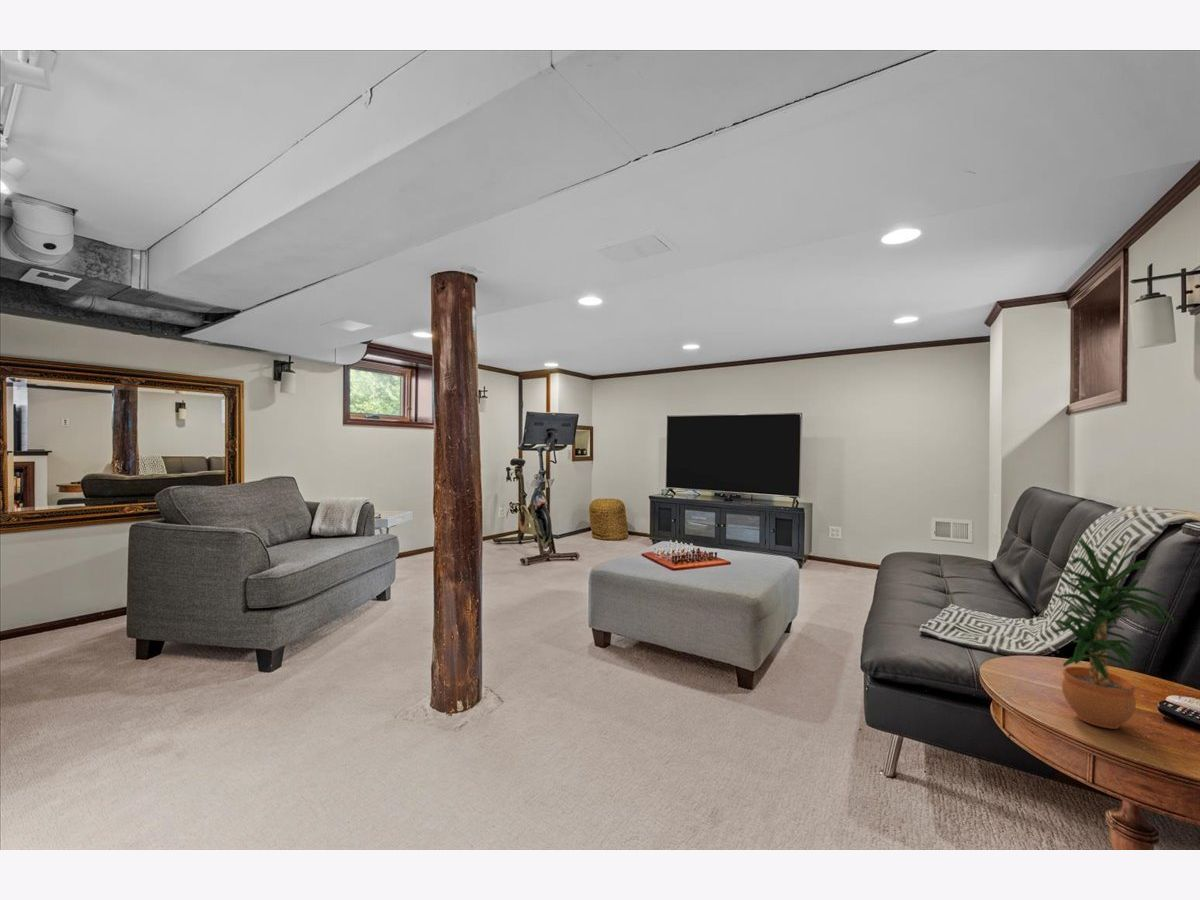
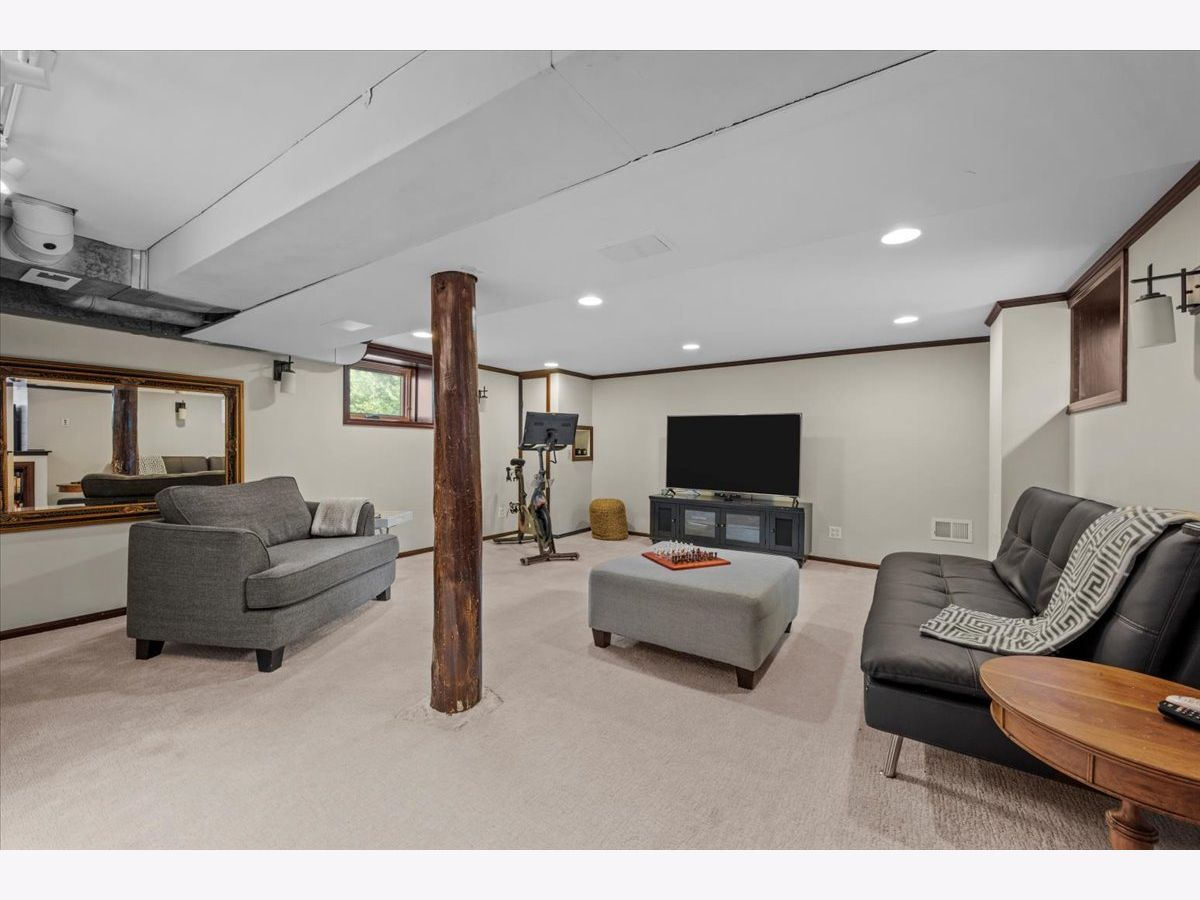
- potted plant (1106, 635)
